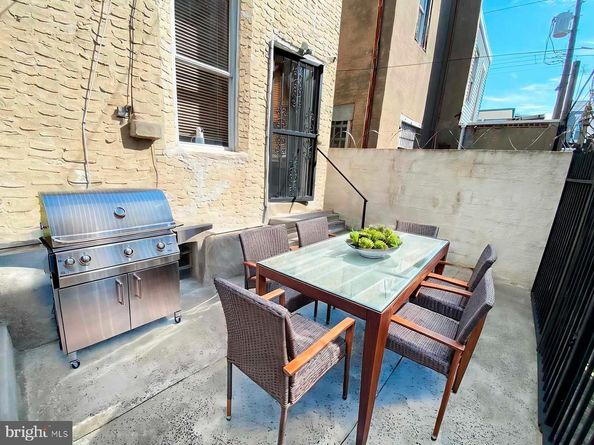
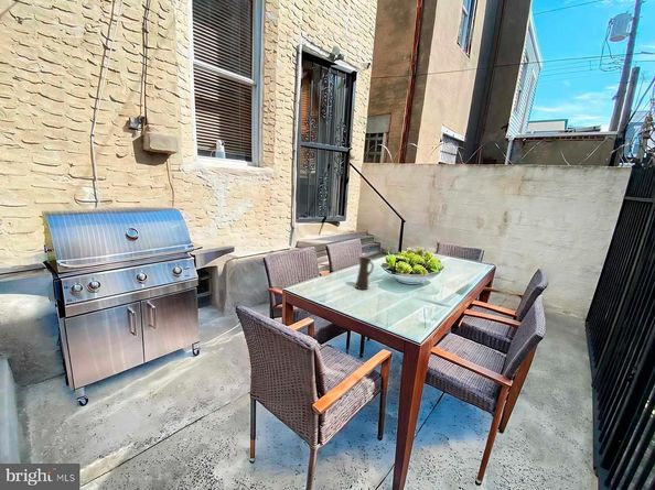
+ pitcher (364, 273)
